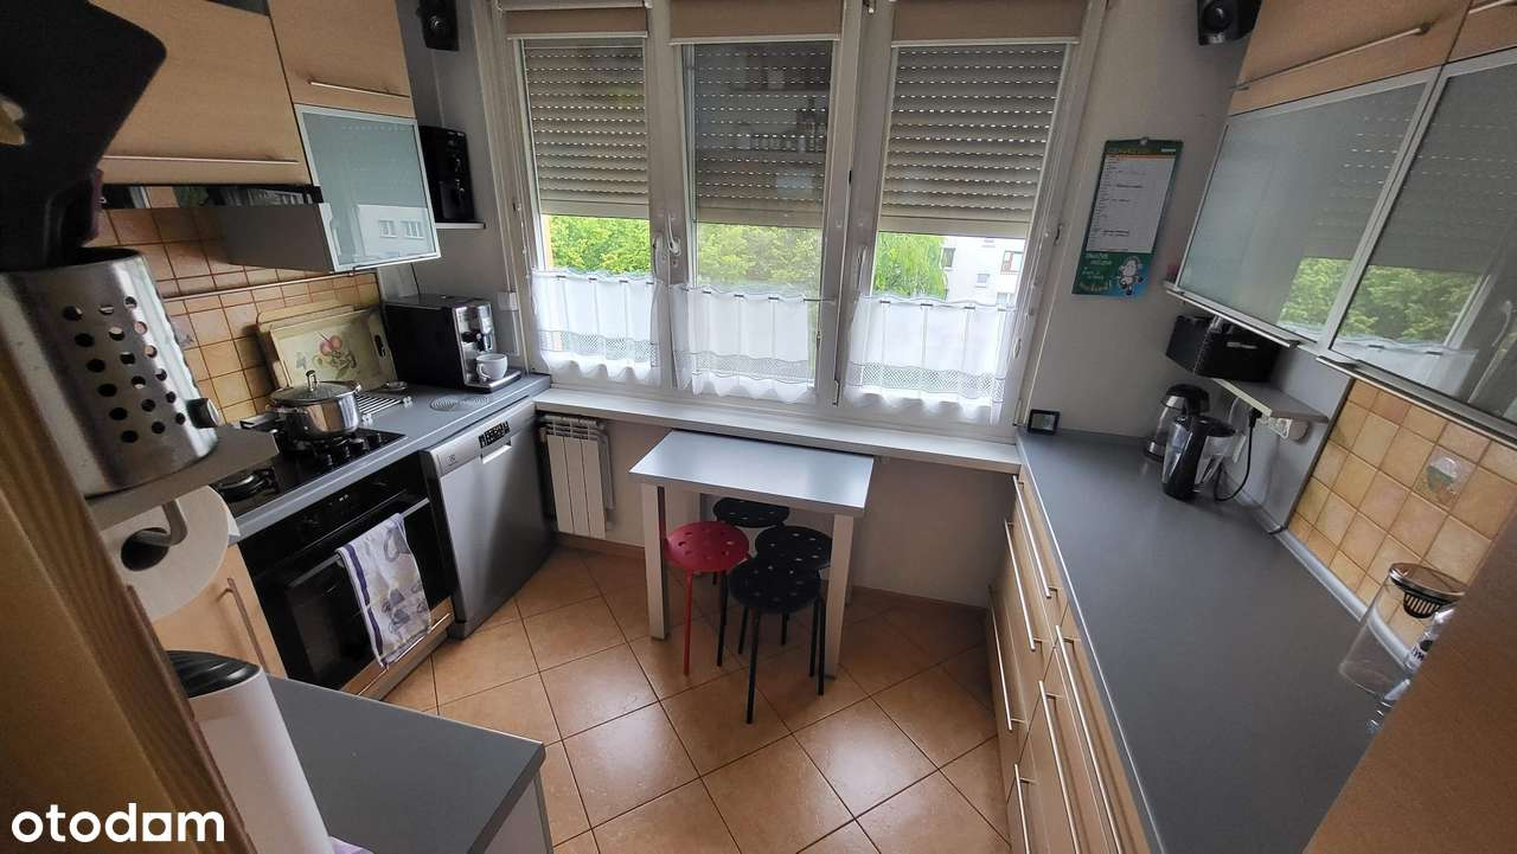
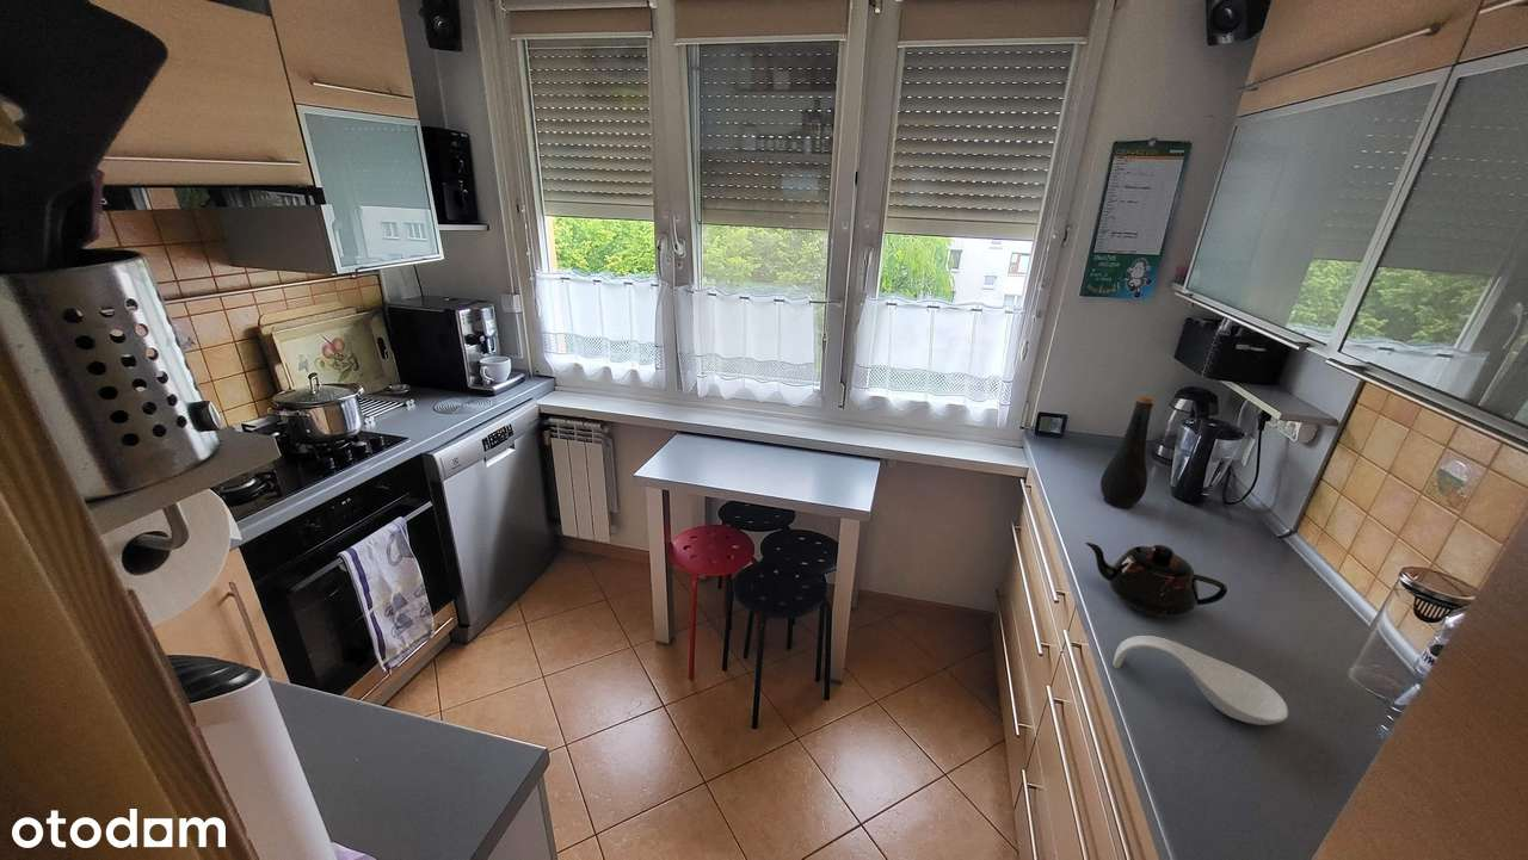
+ teapot (1151, 574)
+ spoon rest (1197, 675)
+ bottle (1132, 451)
